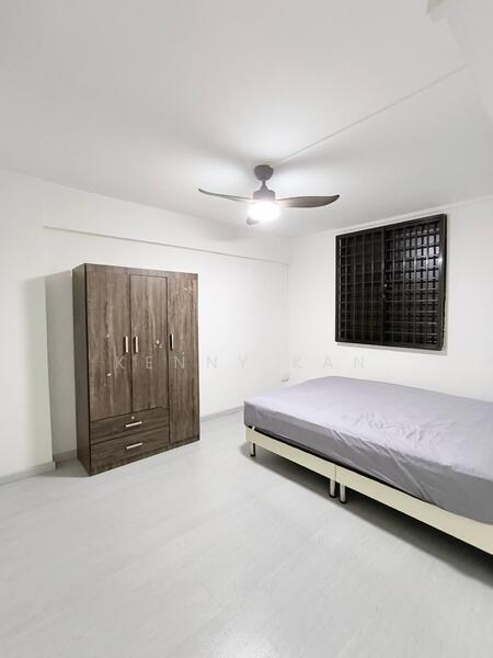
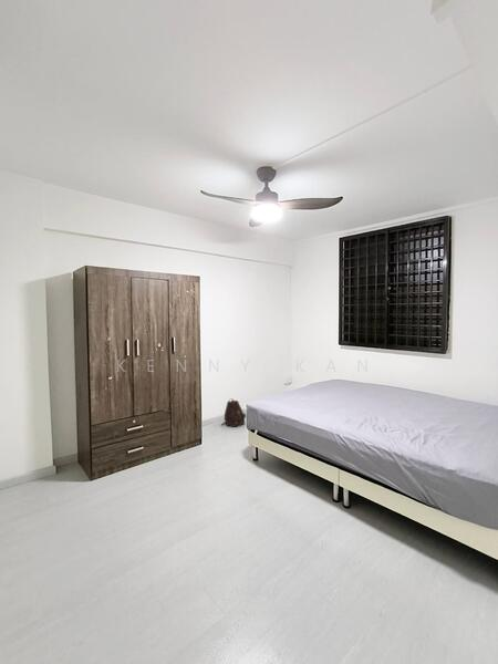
+ backpack (234, 411)
